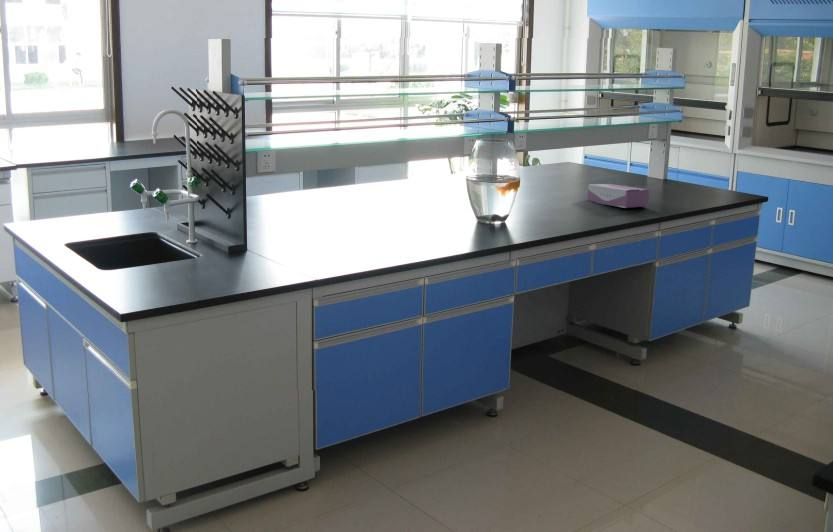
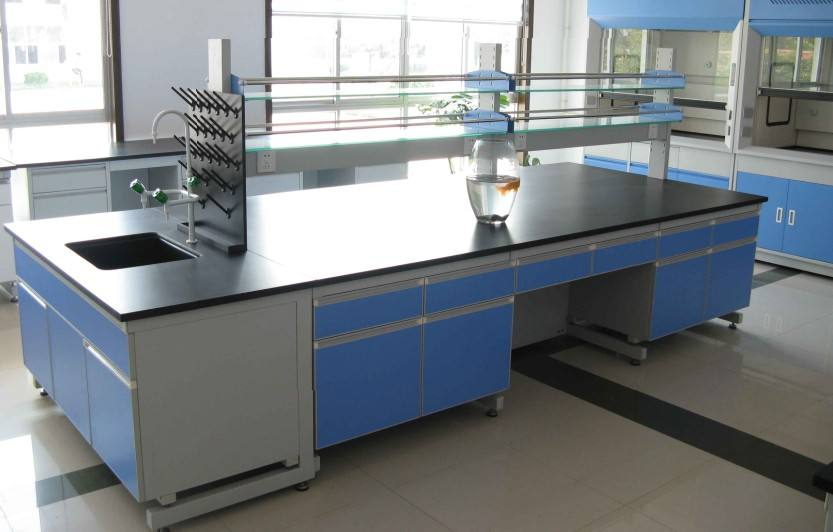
- tissue box (618, 195)
